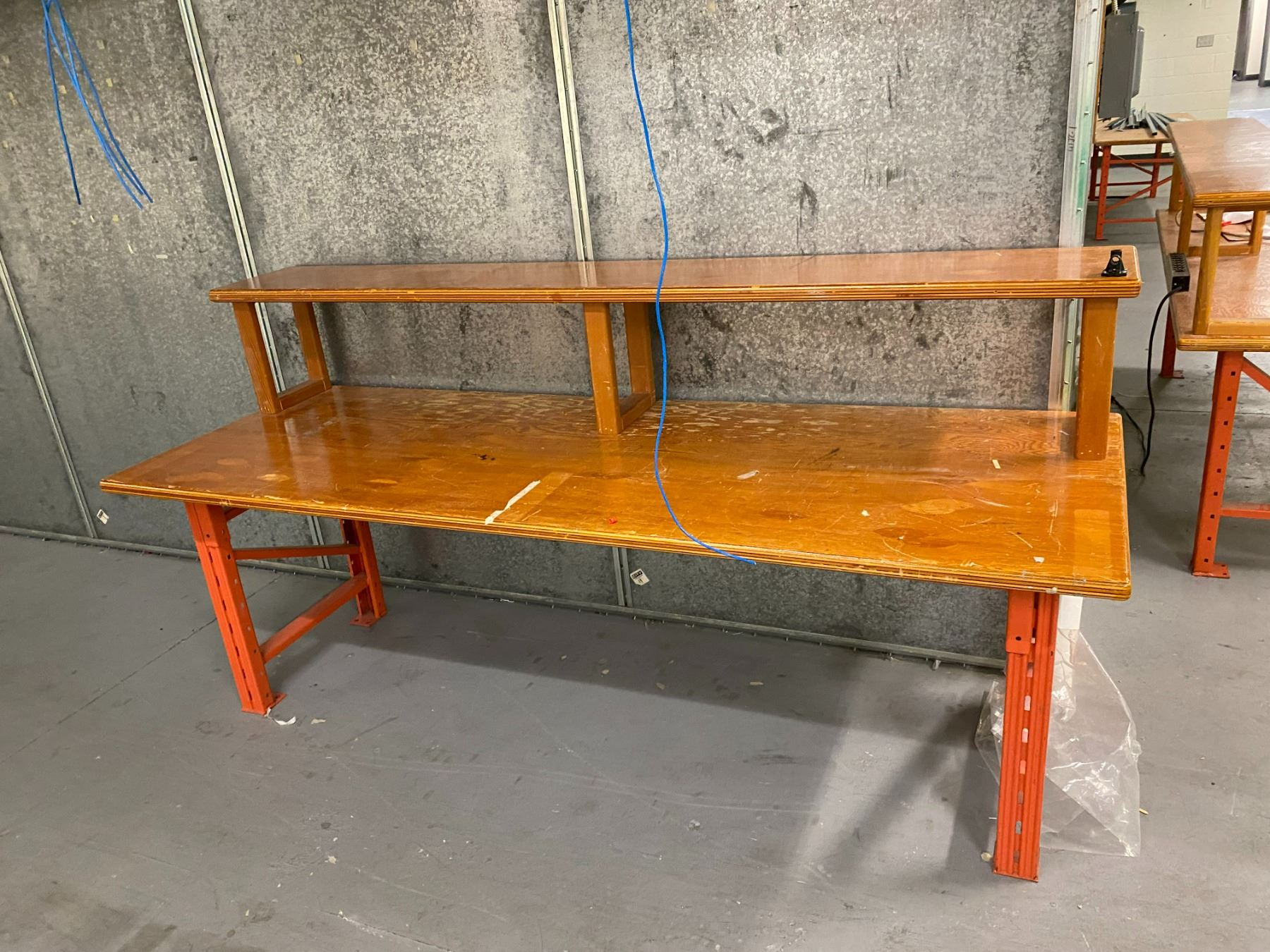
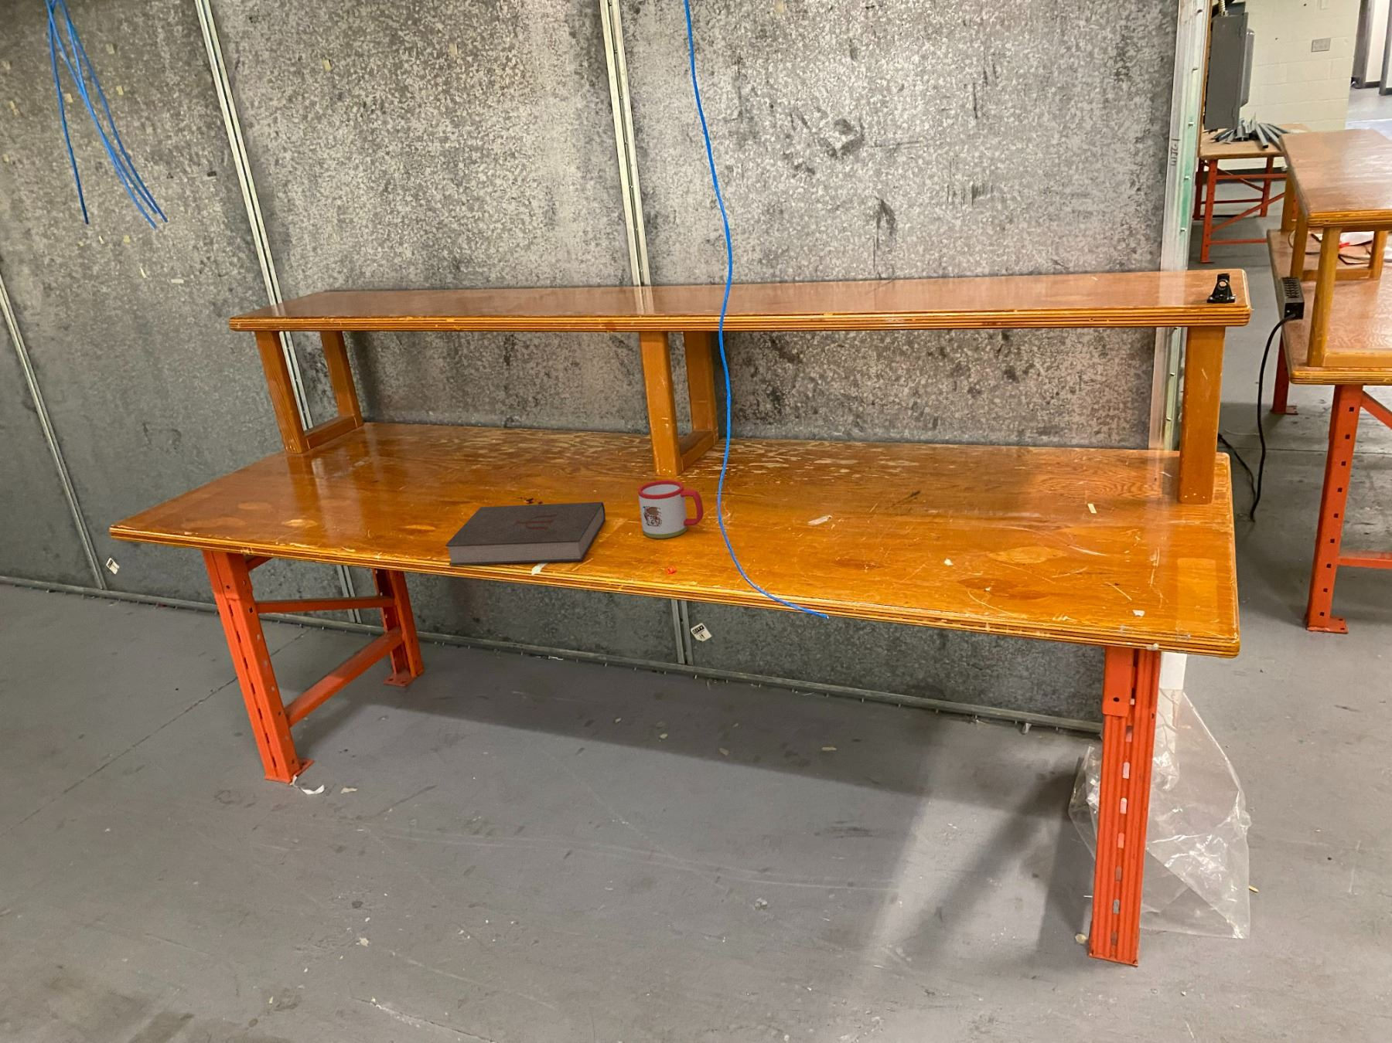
+ book (529, 531)
+ mug (671, 508)
